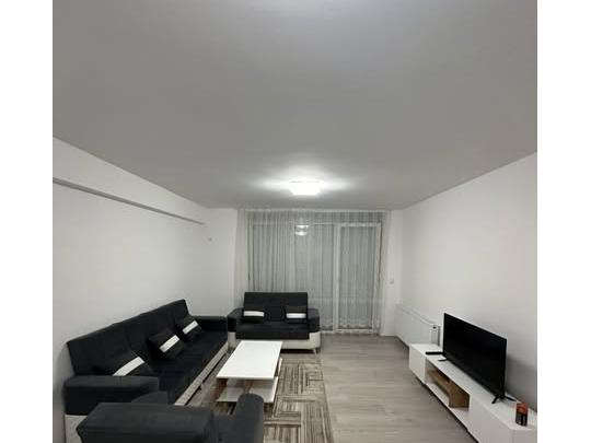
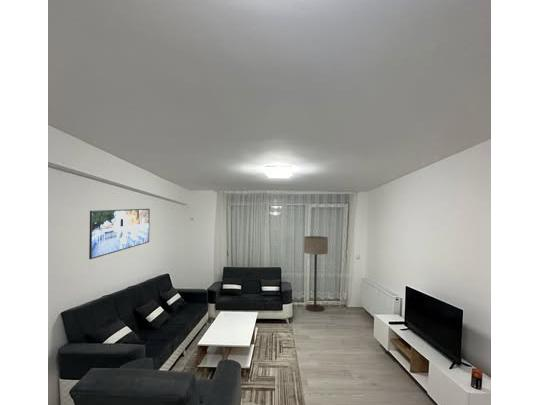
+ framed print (125, 229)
+ floor lamp (315, 273)
